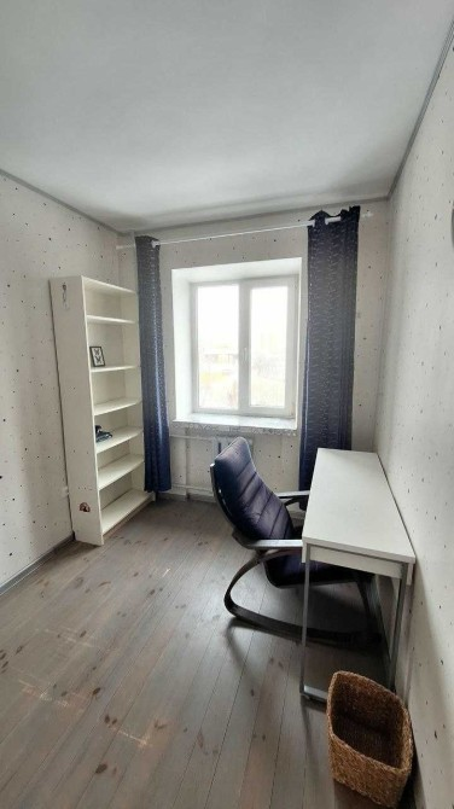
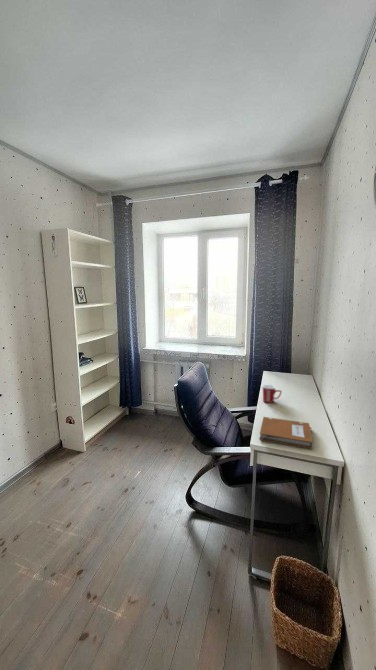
+ notebook (286, 430)
+ mug (271, 394)
